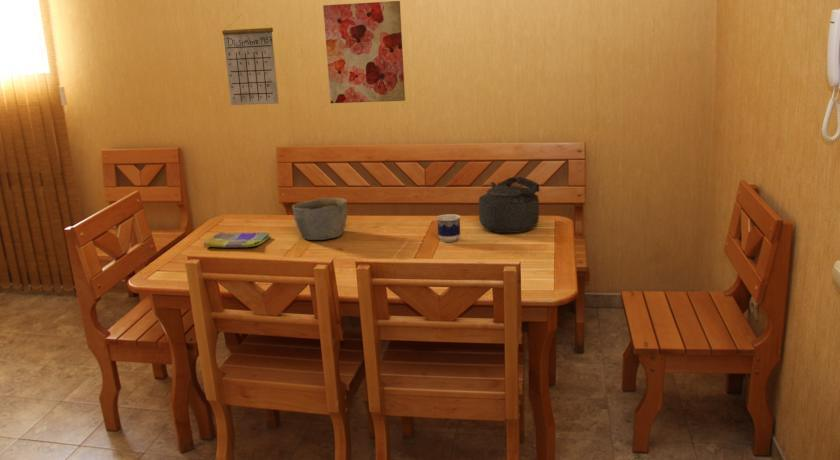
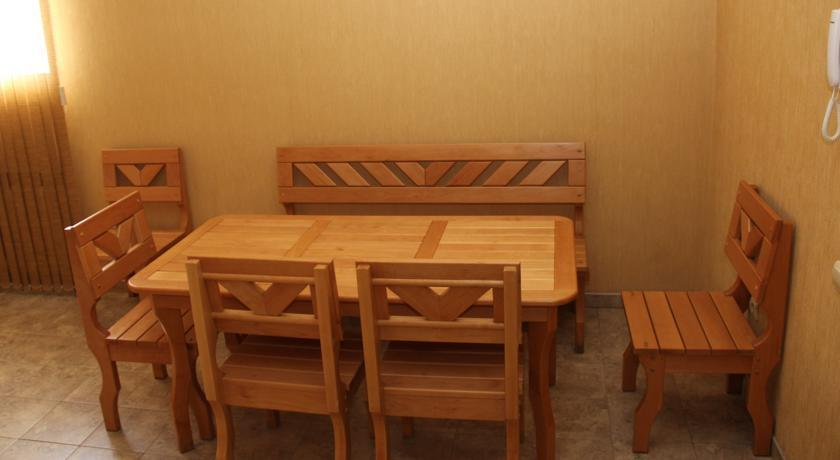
- kettle (509, 203)
- calendar (250, 58)
- wall art (364, 53)
- cup (449, 227)
- dish towel (236, 239)
- bowl (321, 219)
